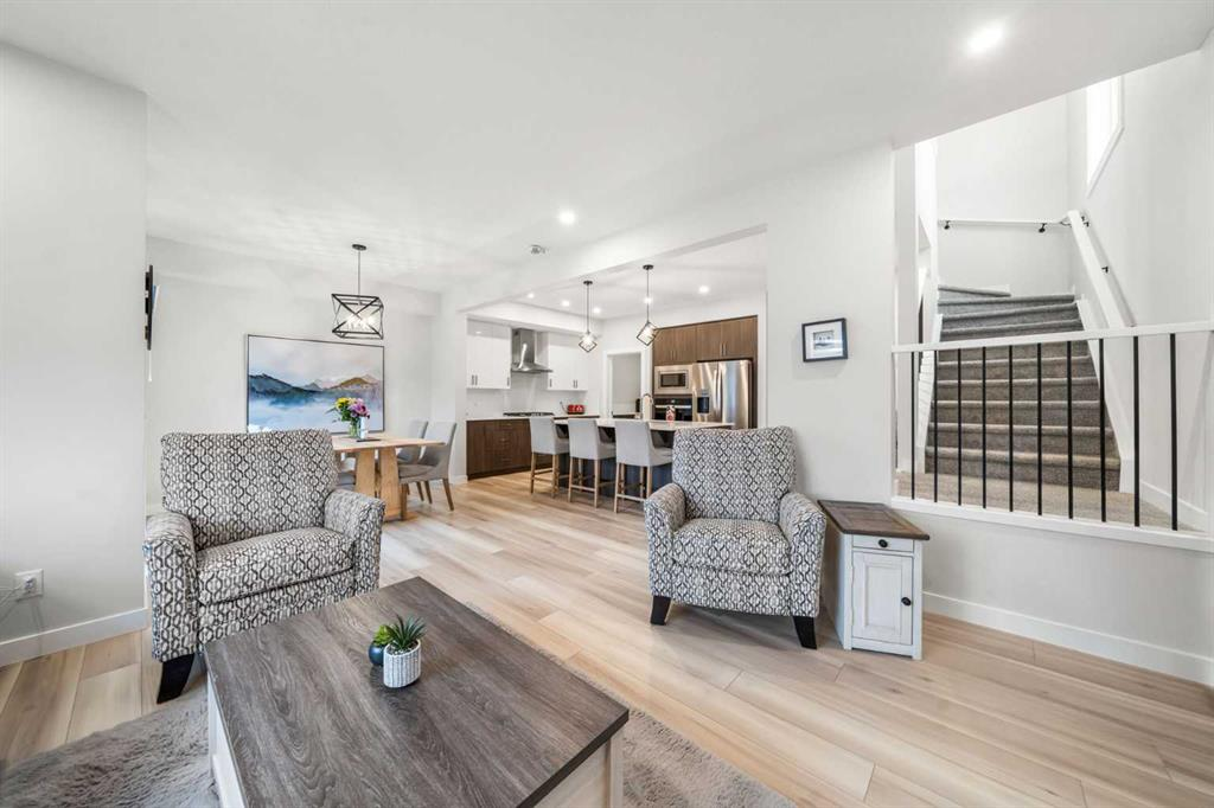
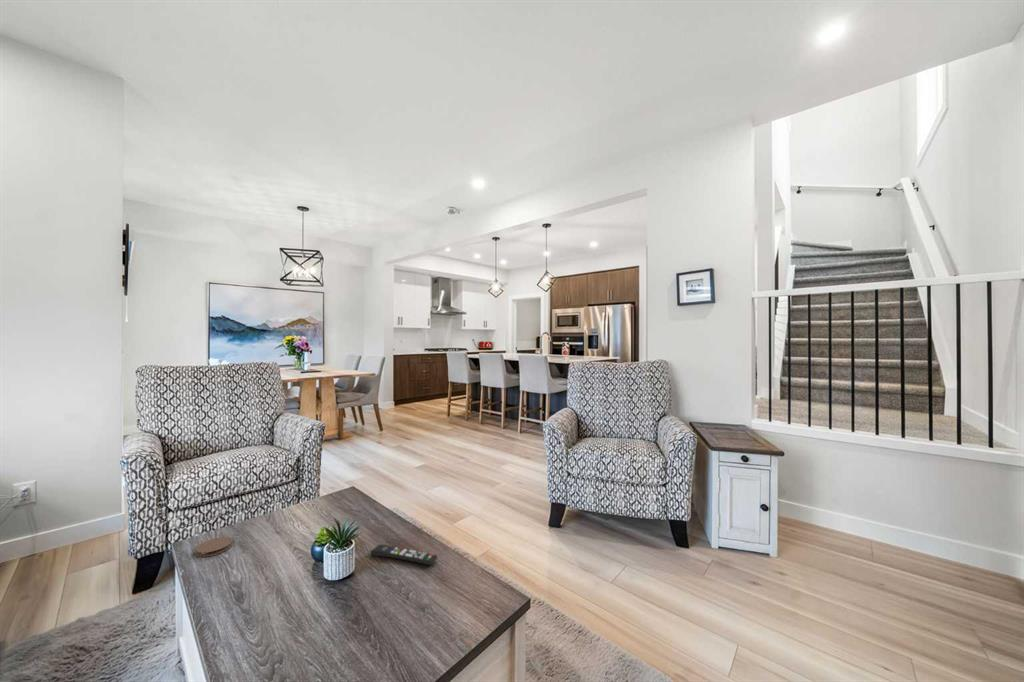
+ coaster (214, 546)
+ remote control (403, 554)
